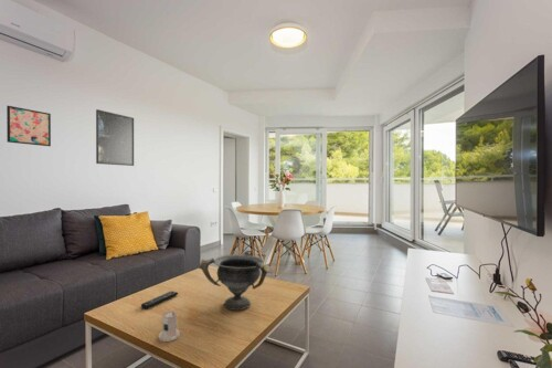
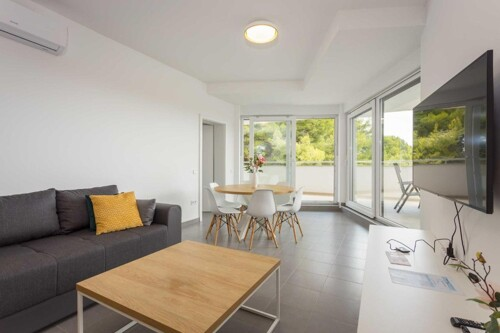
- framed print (116, 139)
- remote control (160, 298)
- decorative bowl (233, 278)
- candle (169, 323)
- wall art (30, 127)
